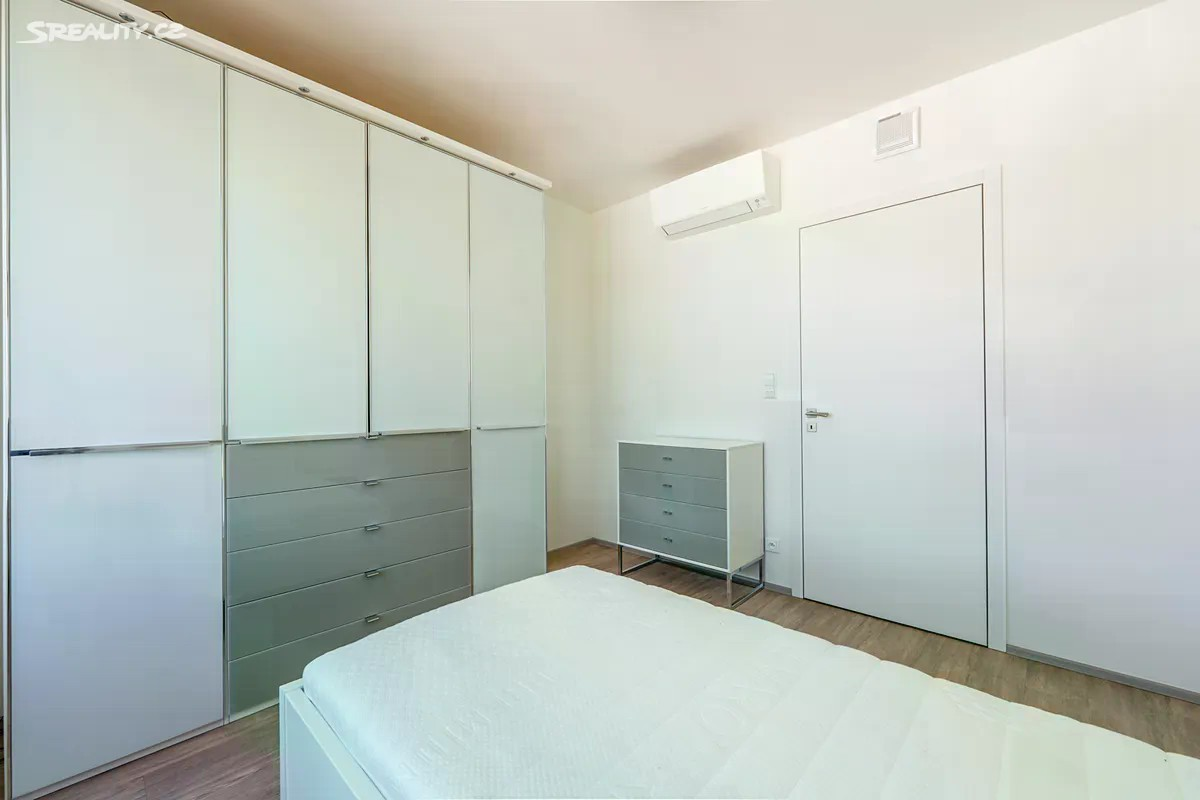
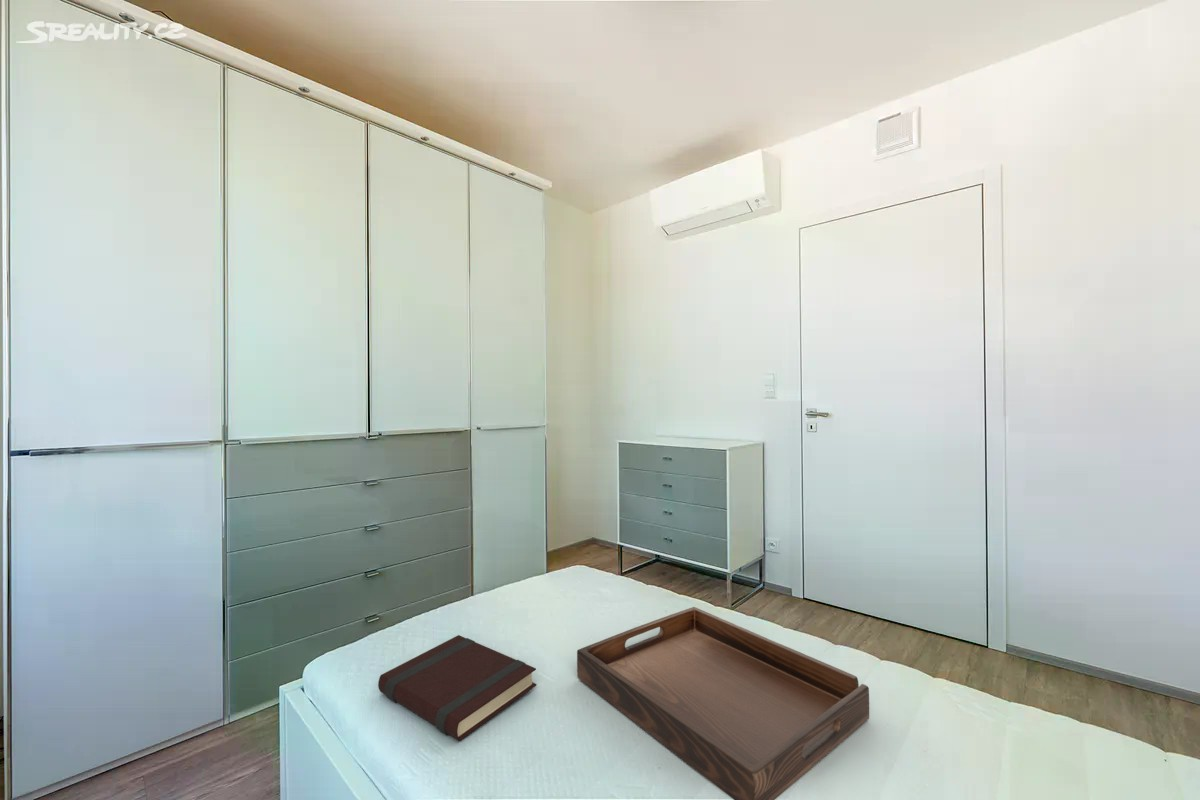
+ book (457, 681)
+ serving tray (715, 680)
